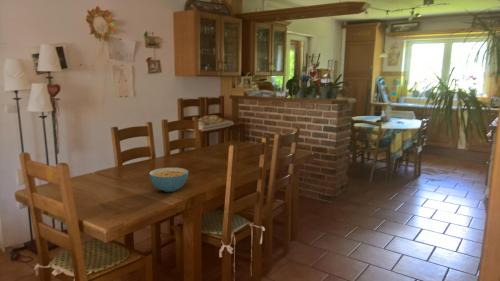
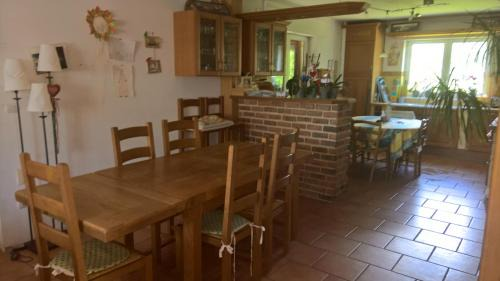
- cereal bowl (169, 181)
